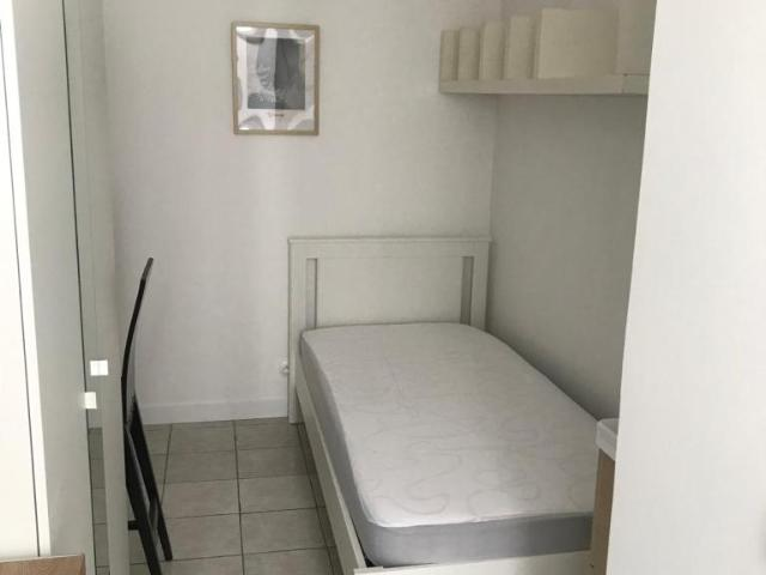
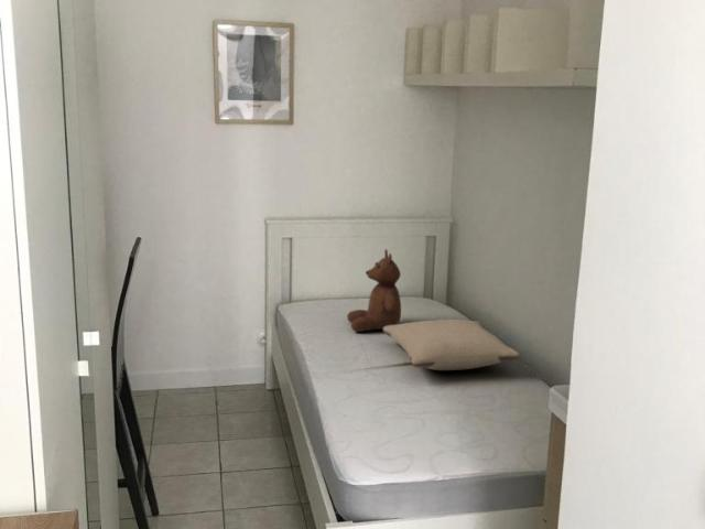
+ teddy bear (375, 289)
+ pillow (448, 343)
